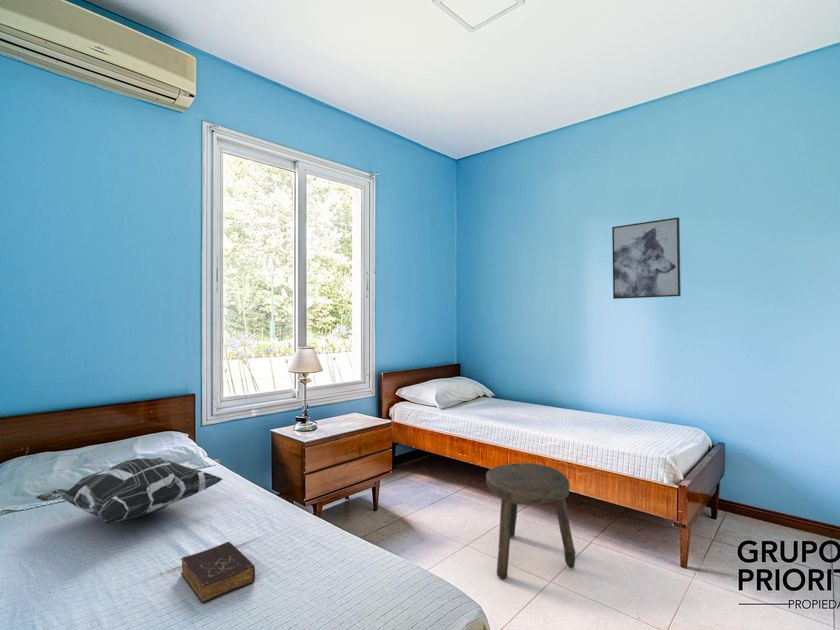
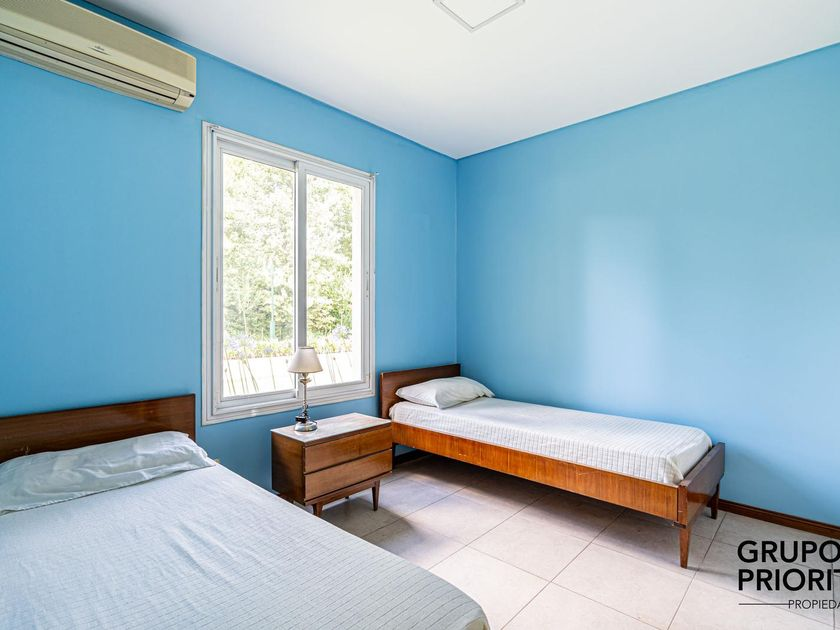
- stool (516, 514)
- decorative pillow (133, 487)
- wall art (644, 260)
- book (217, 569)
